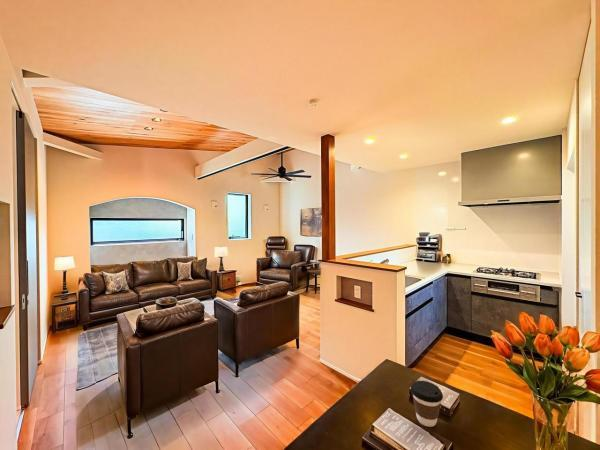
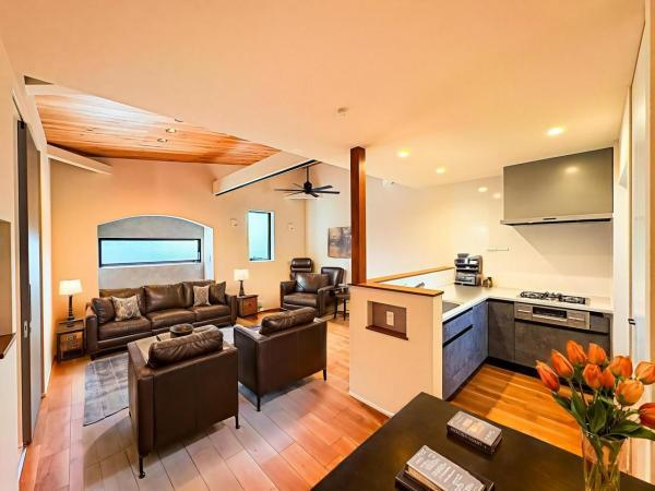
- coffee cup (426, 404)
